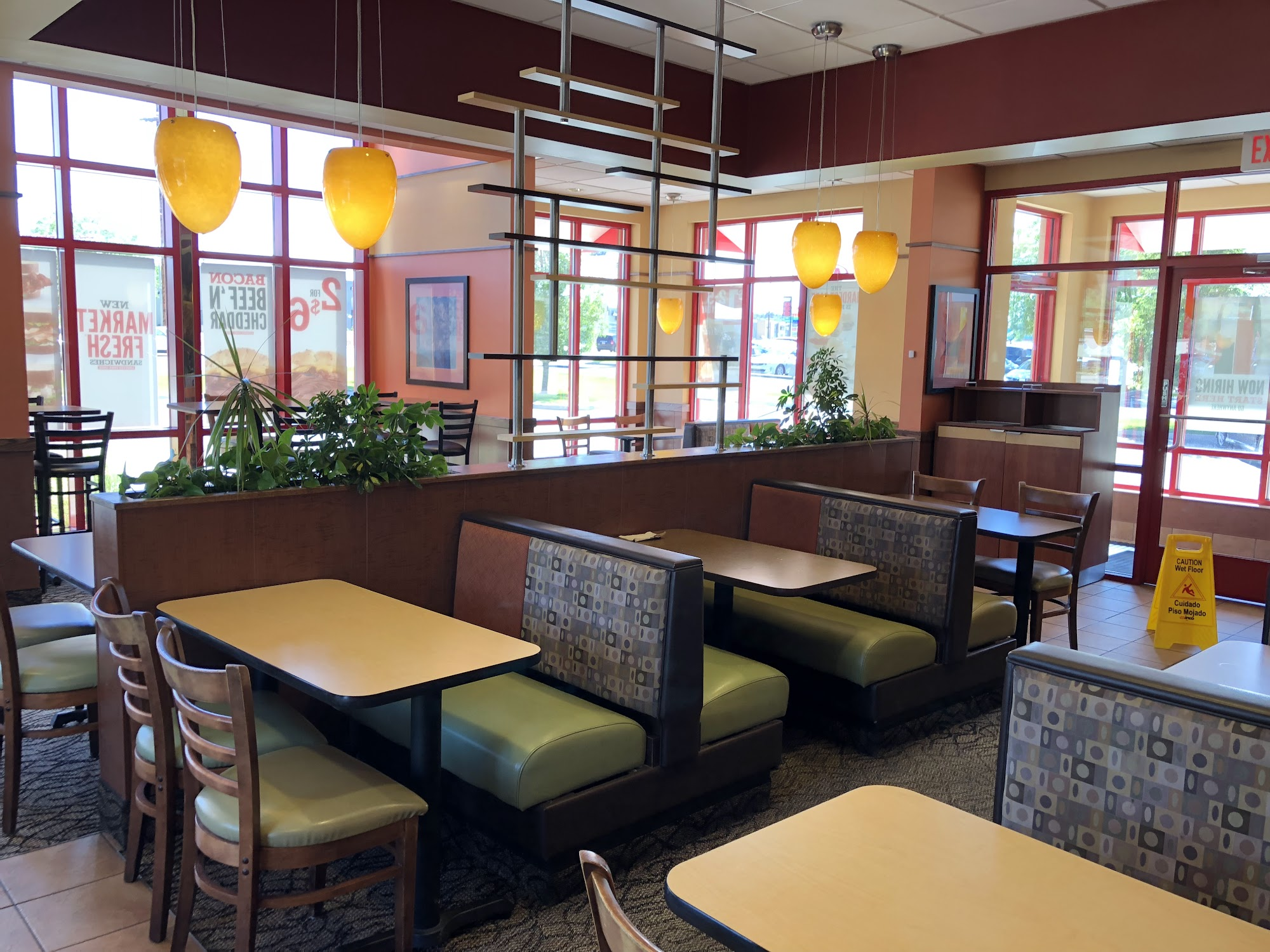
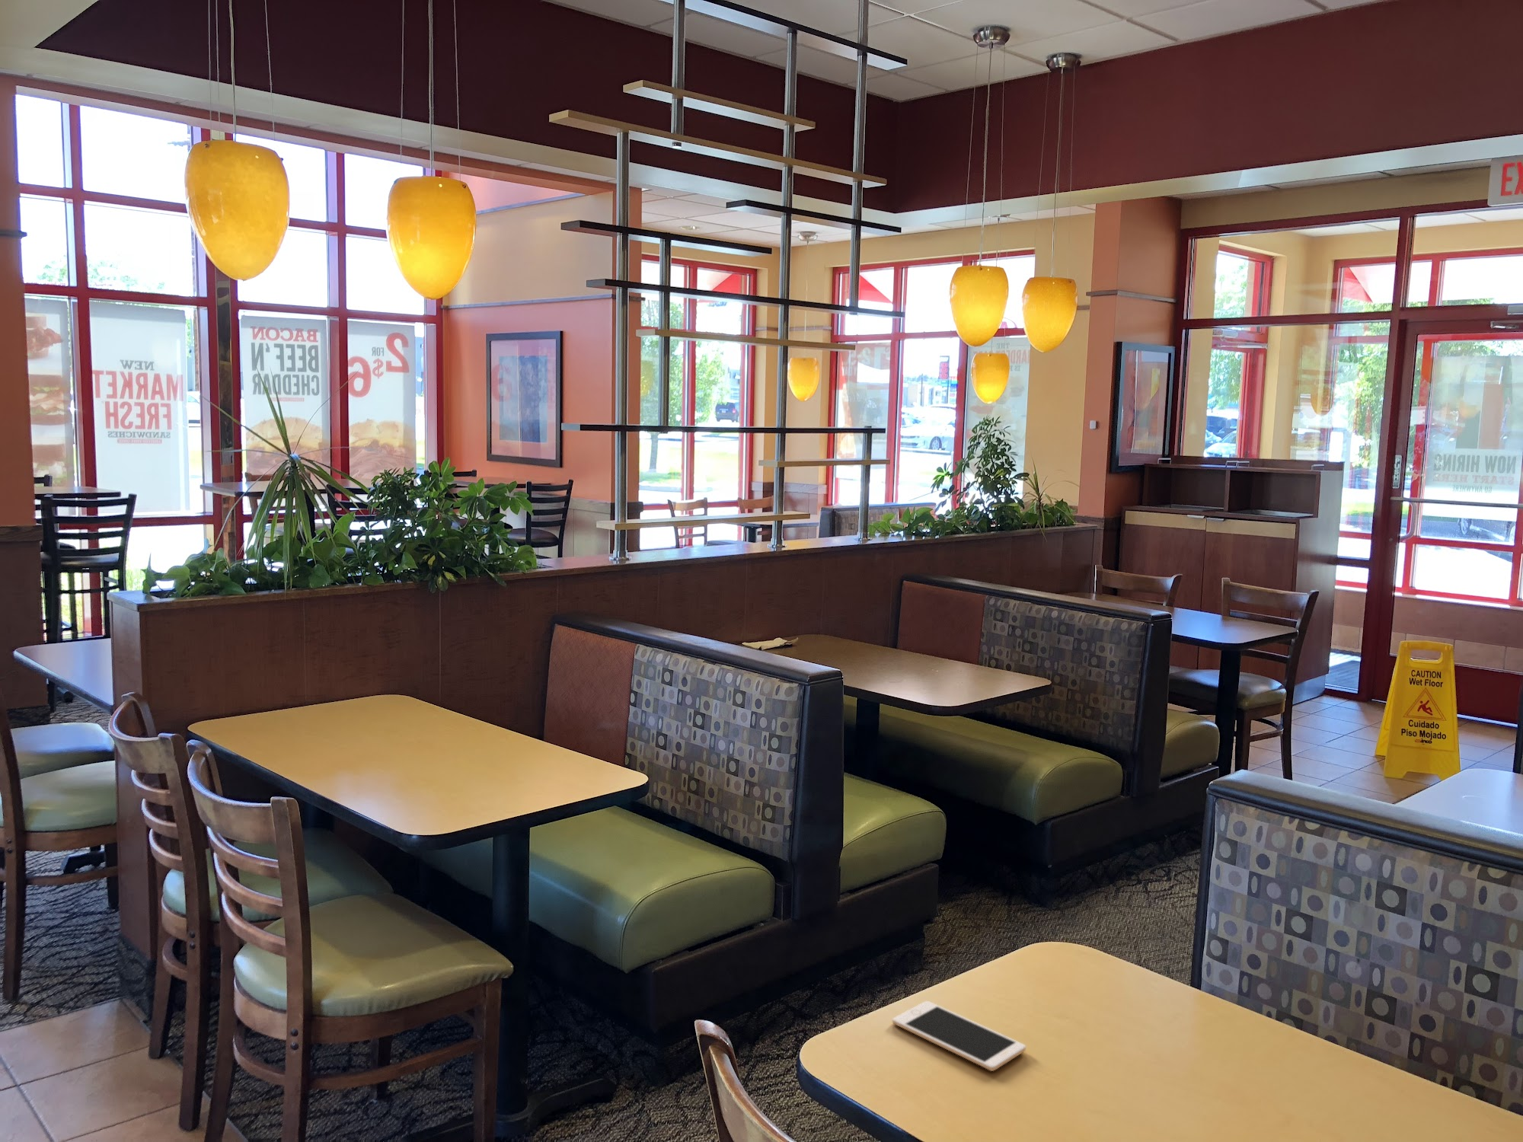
+ cell phone (957, 1034)
